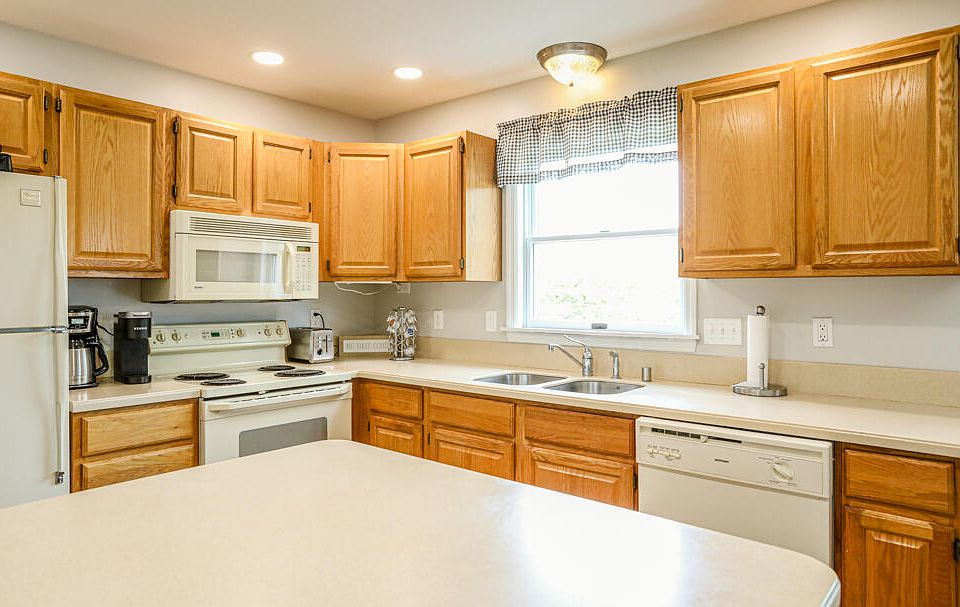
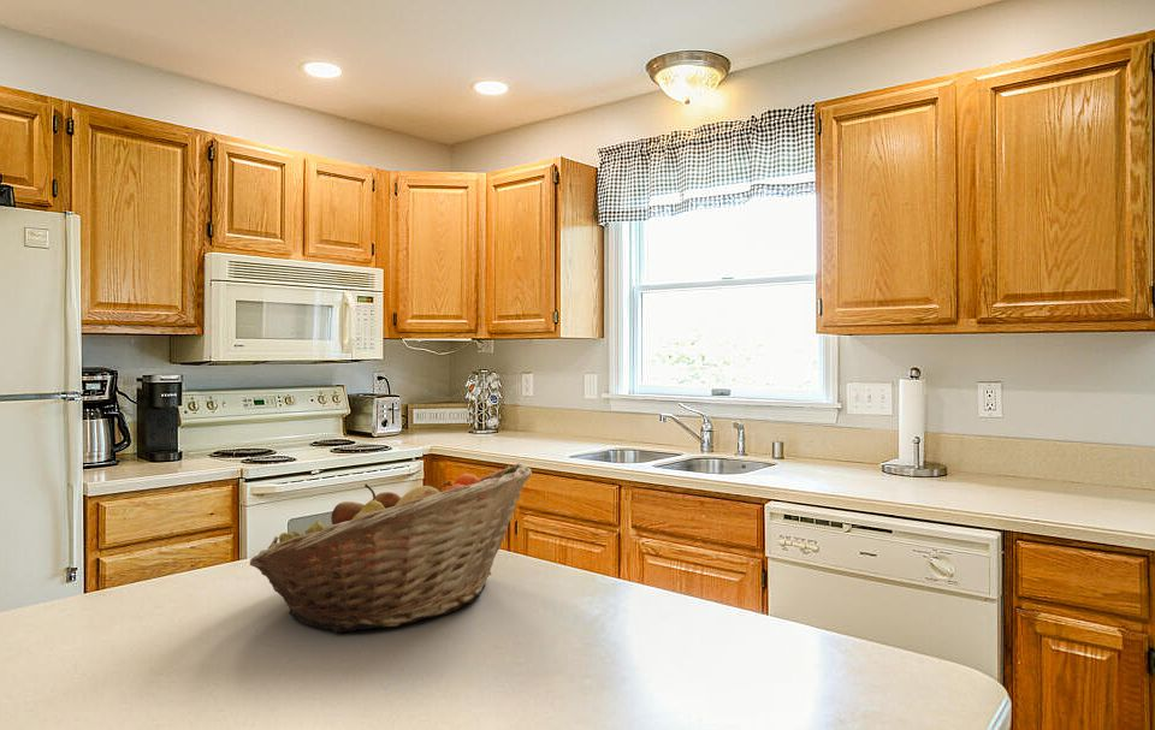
+ fruit basket (404, 533)
